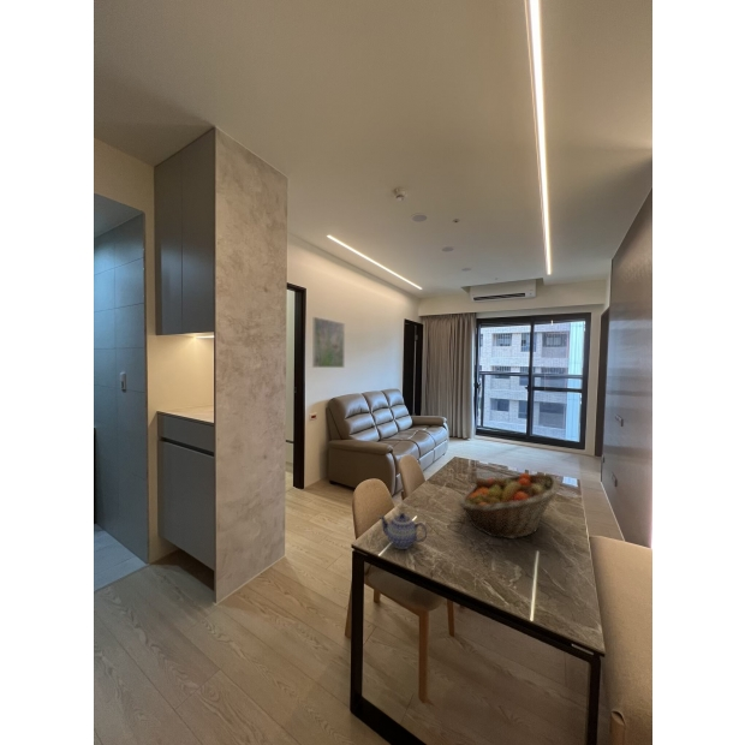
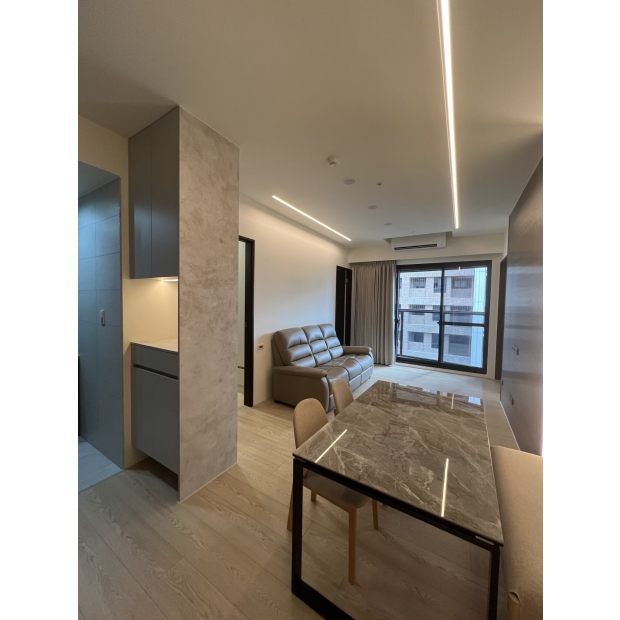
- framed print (329, 344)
- fruit basket (507, 499)
- teapot (401, 528)
